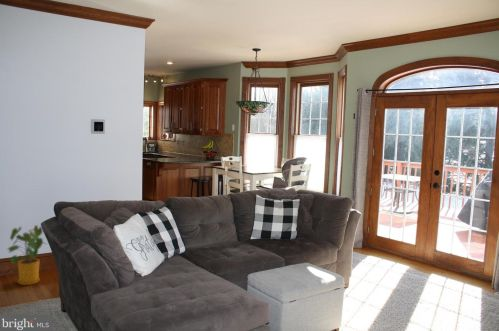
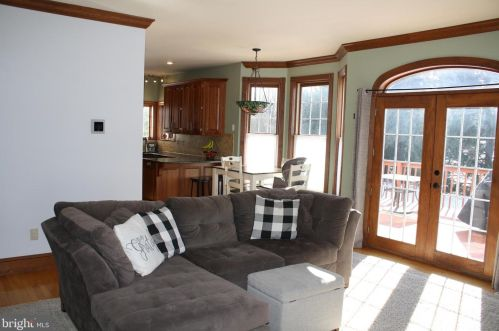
- house plant (26, 255)
